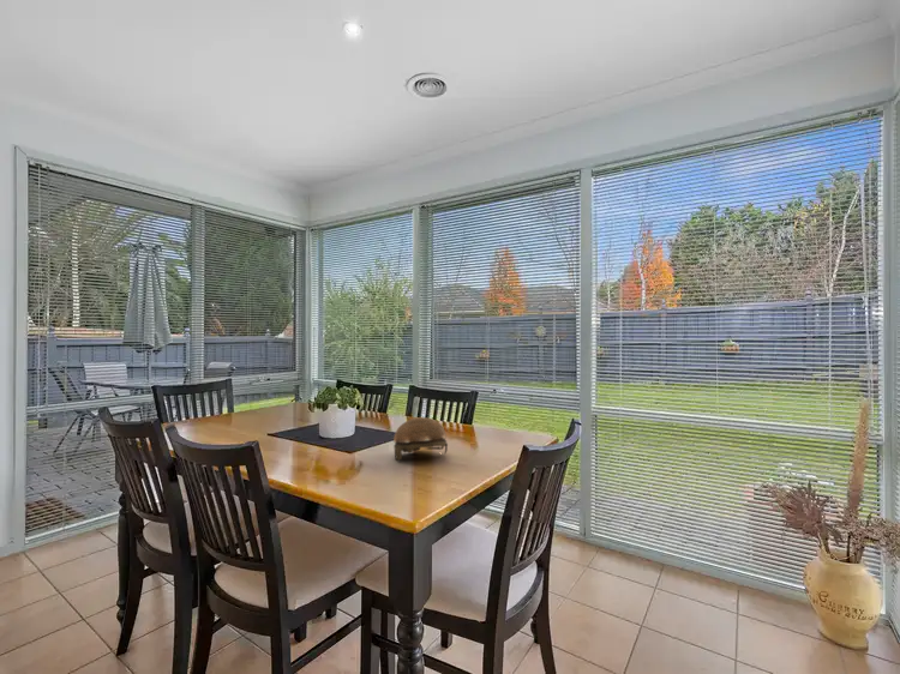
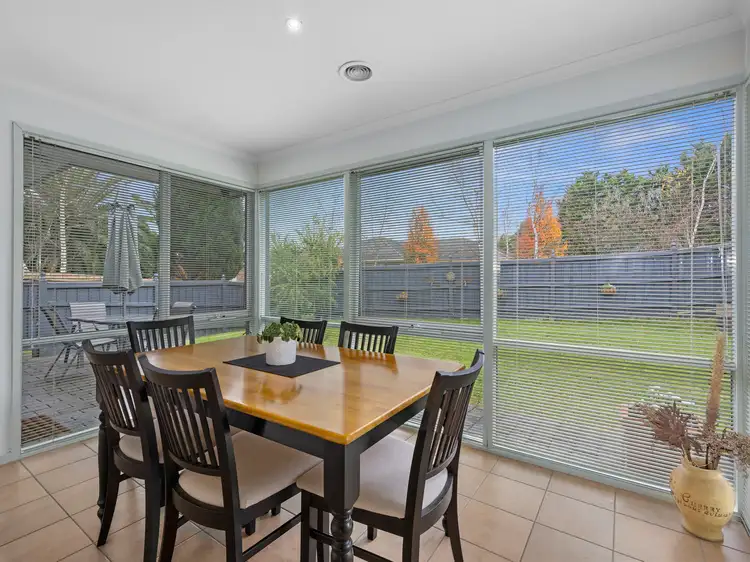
- decorative bowl (420, 437)
